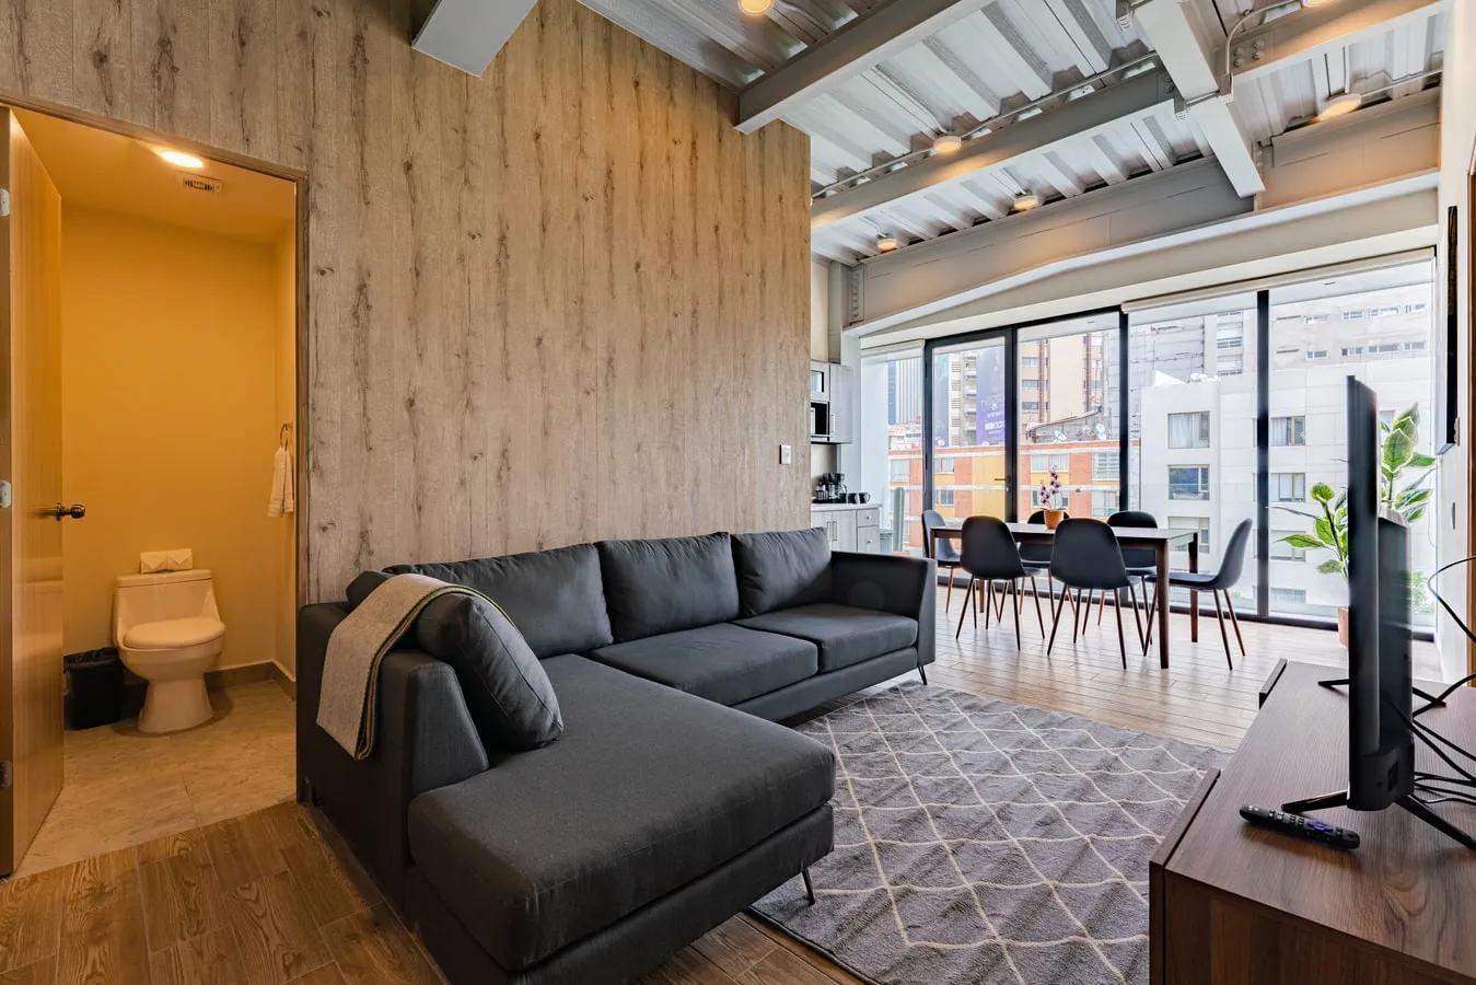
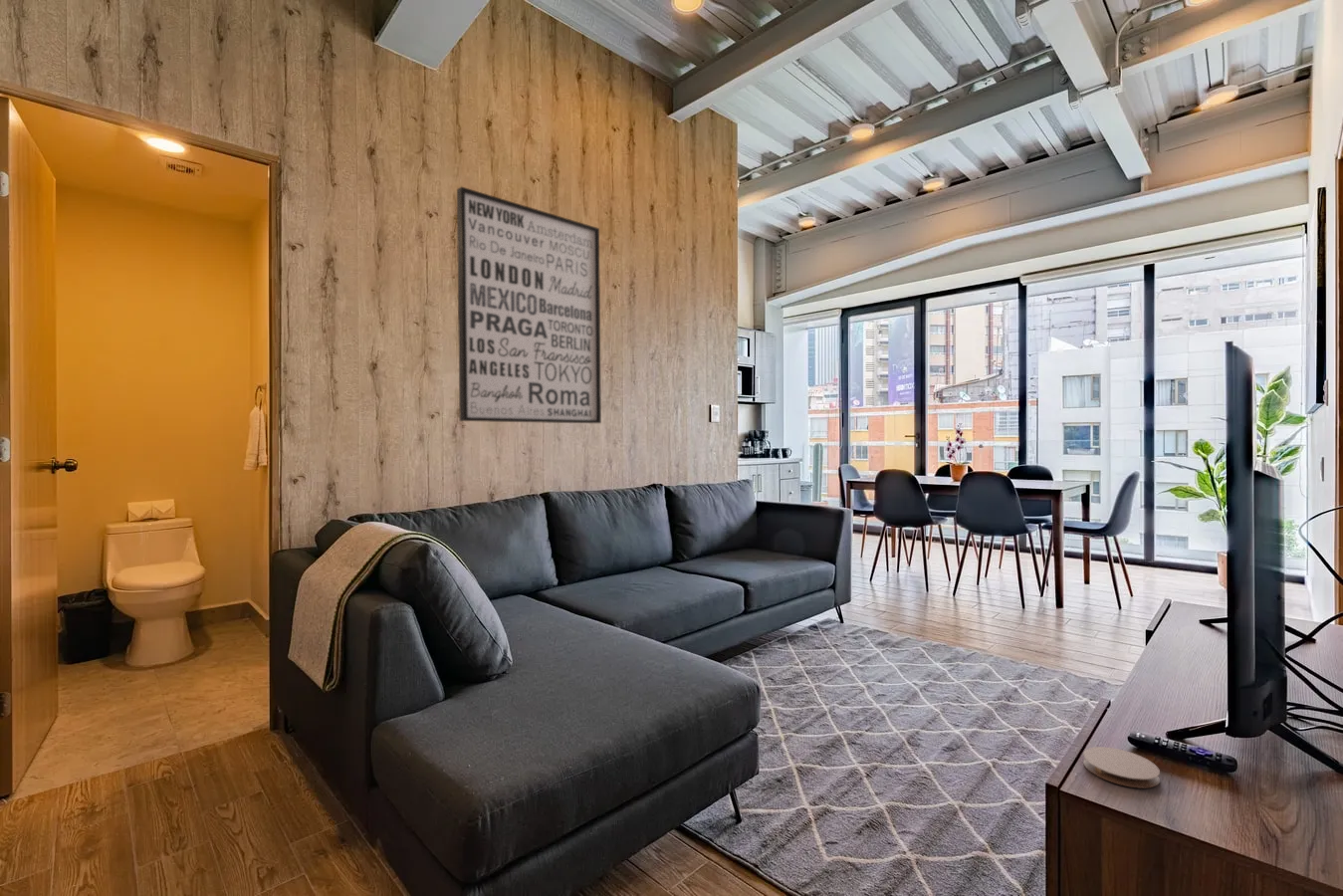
+ wall art (535, 317)
+ coaster (1120, 766)
